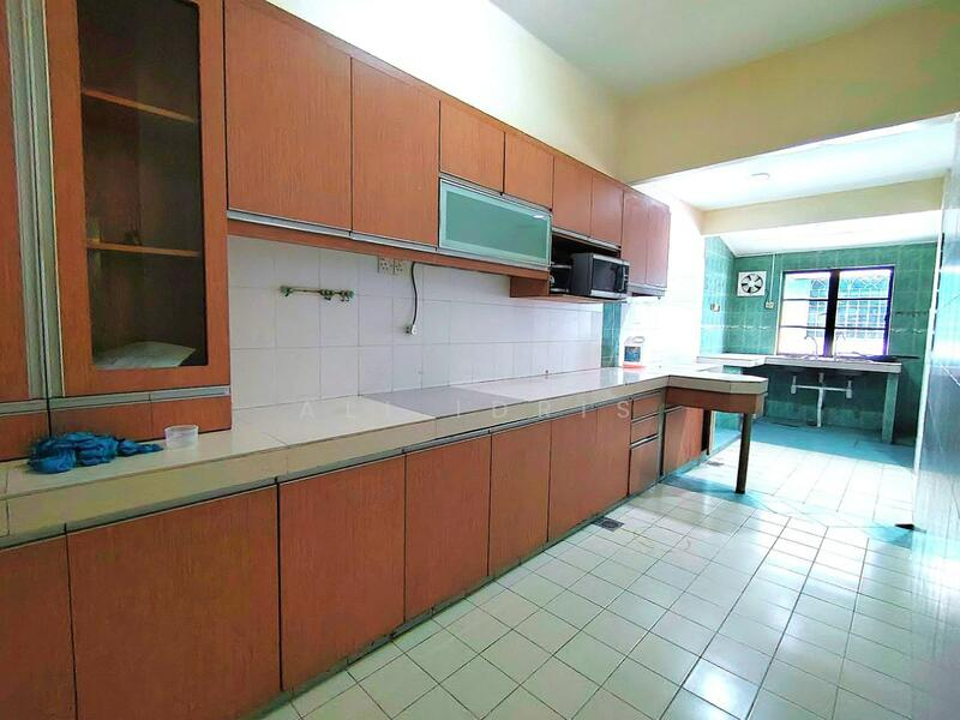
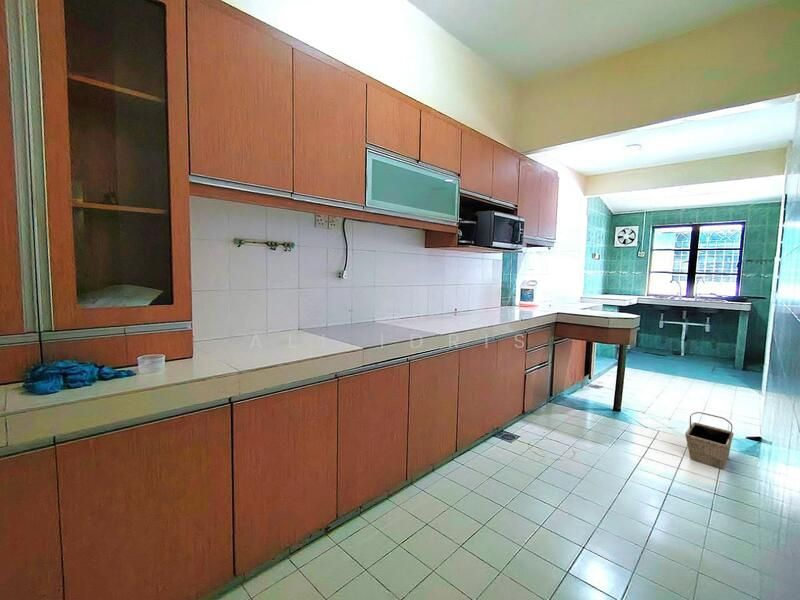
+ basket (709, 435)
